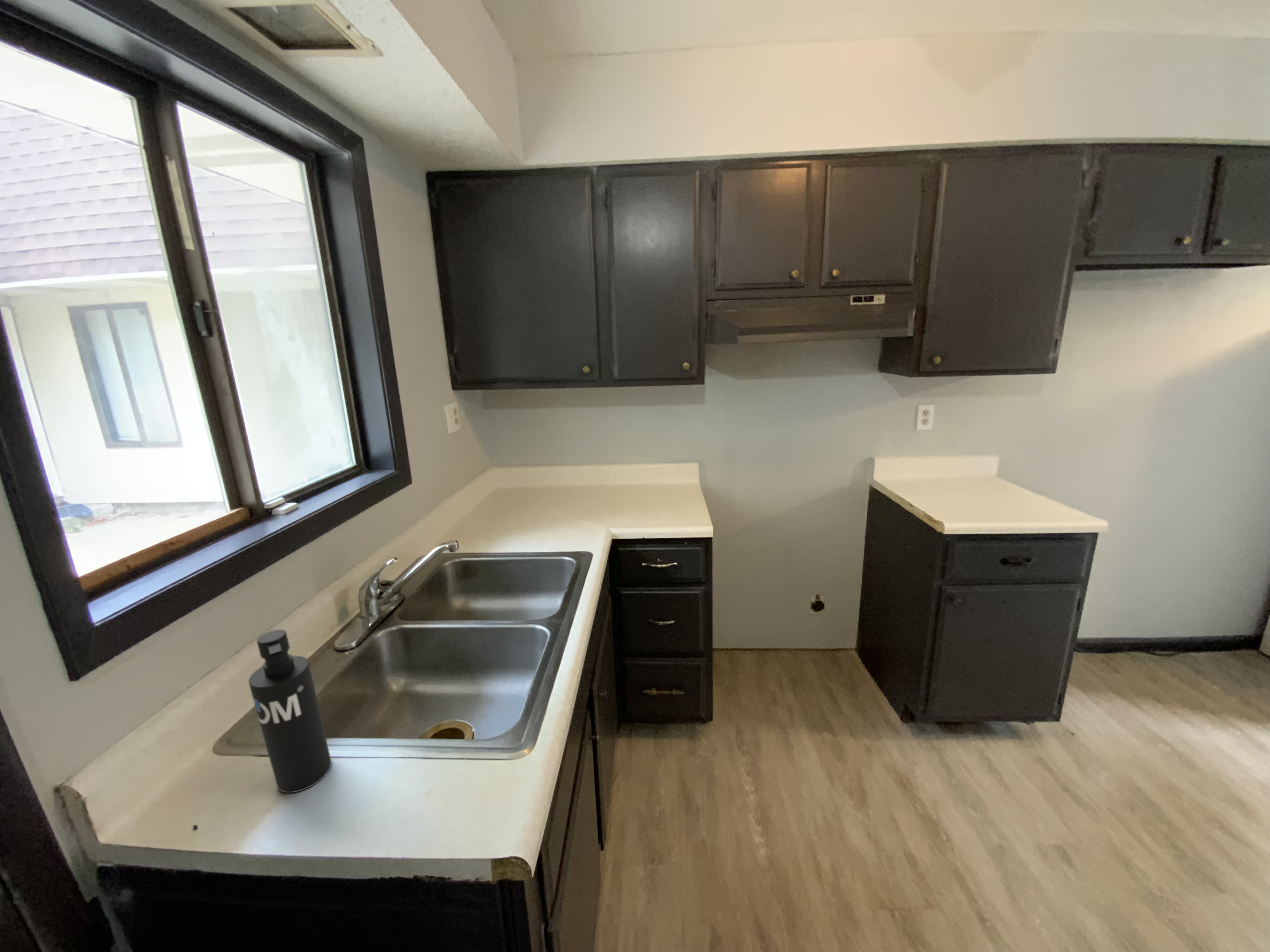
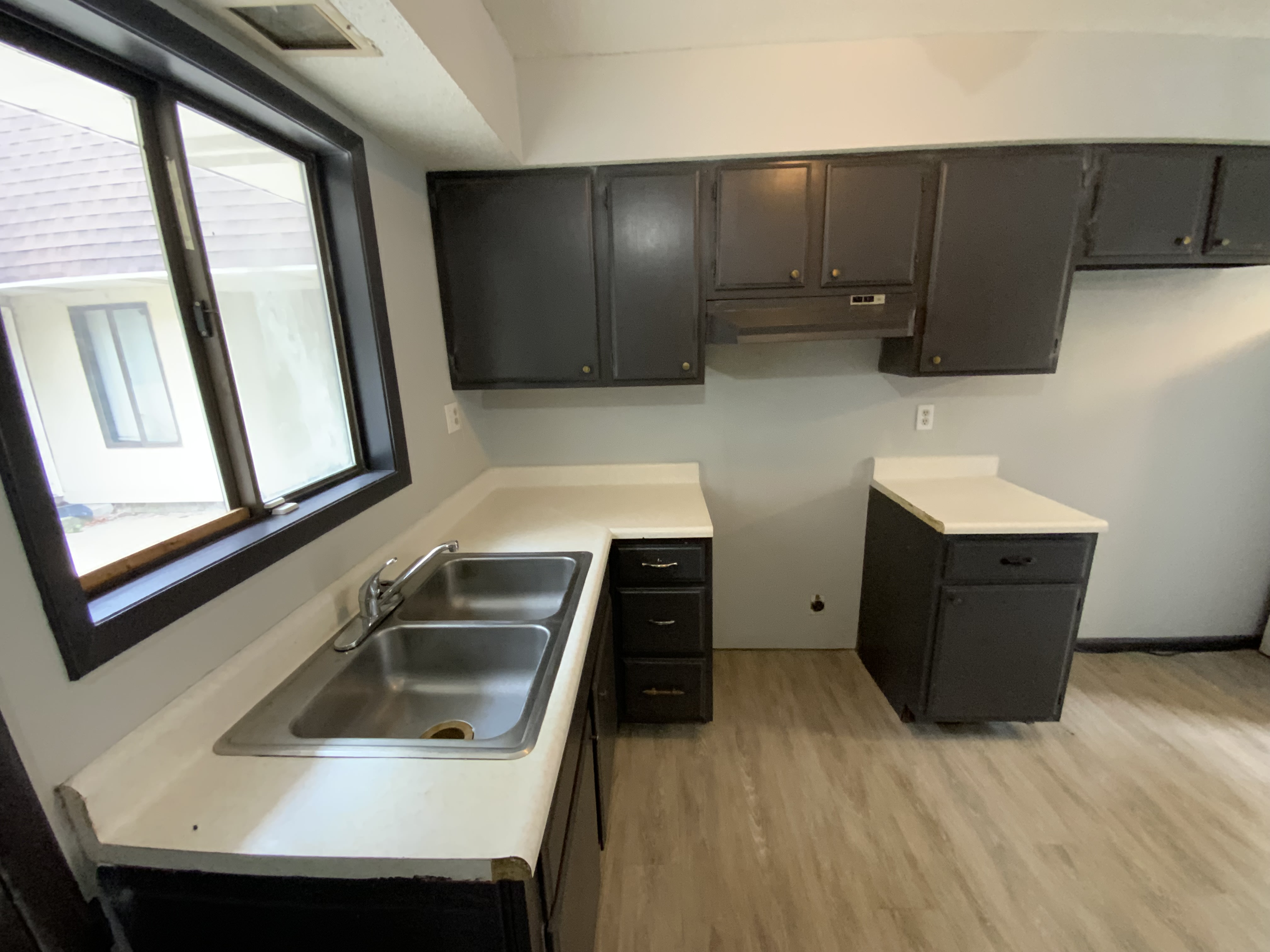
- soap dispenser (288, 709)
